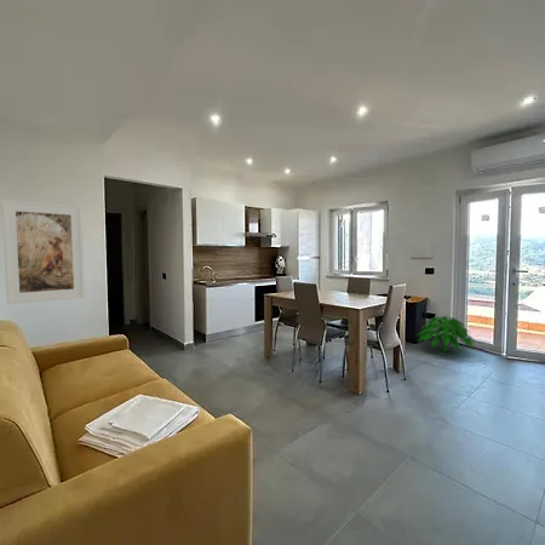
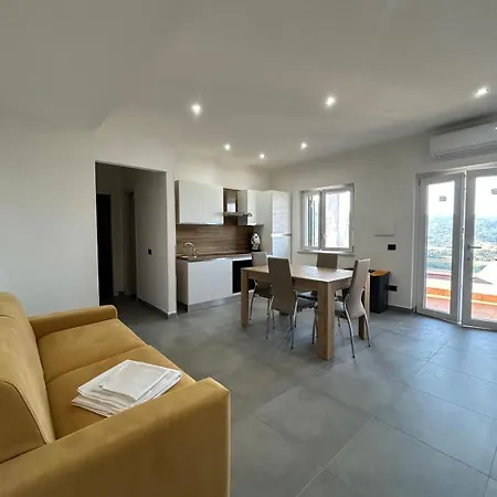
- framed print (46, 252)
- indoor plant (444, 332)
